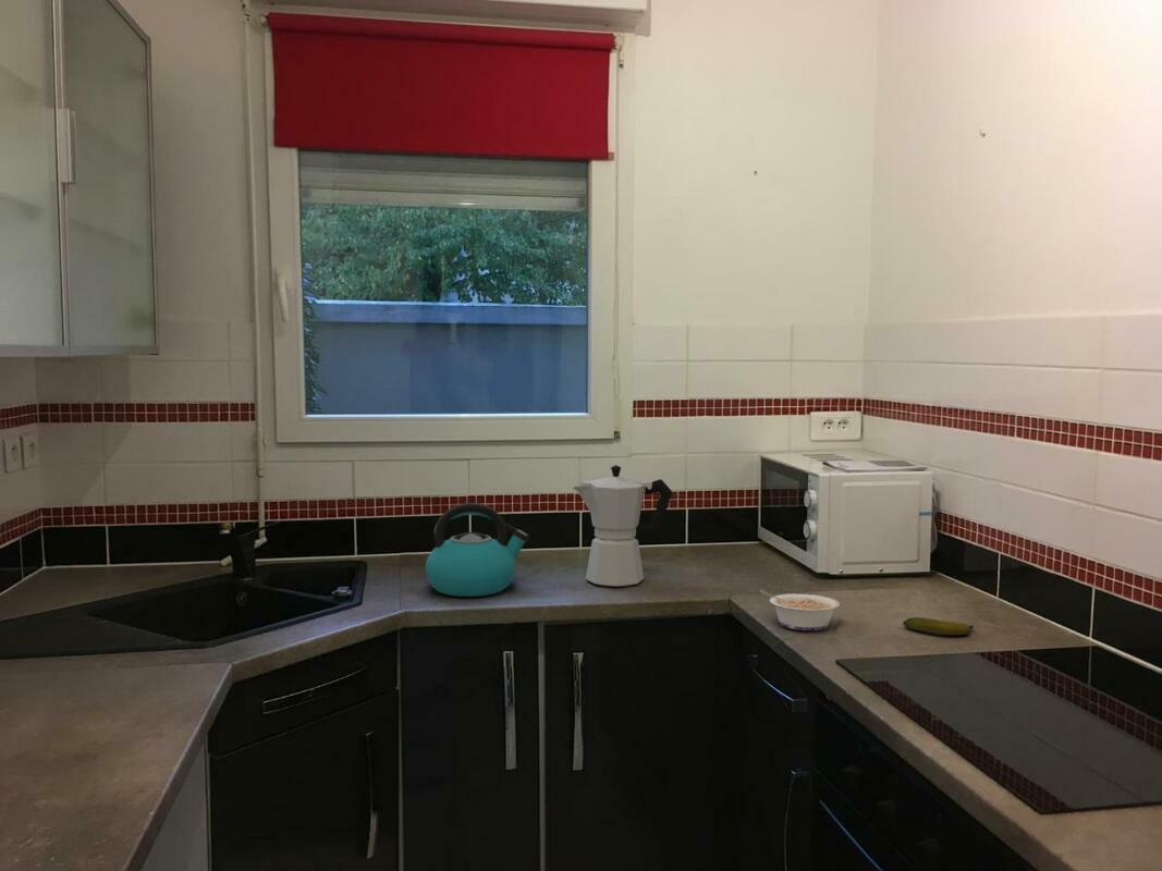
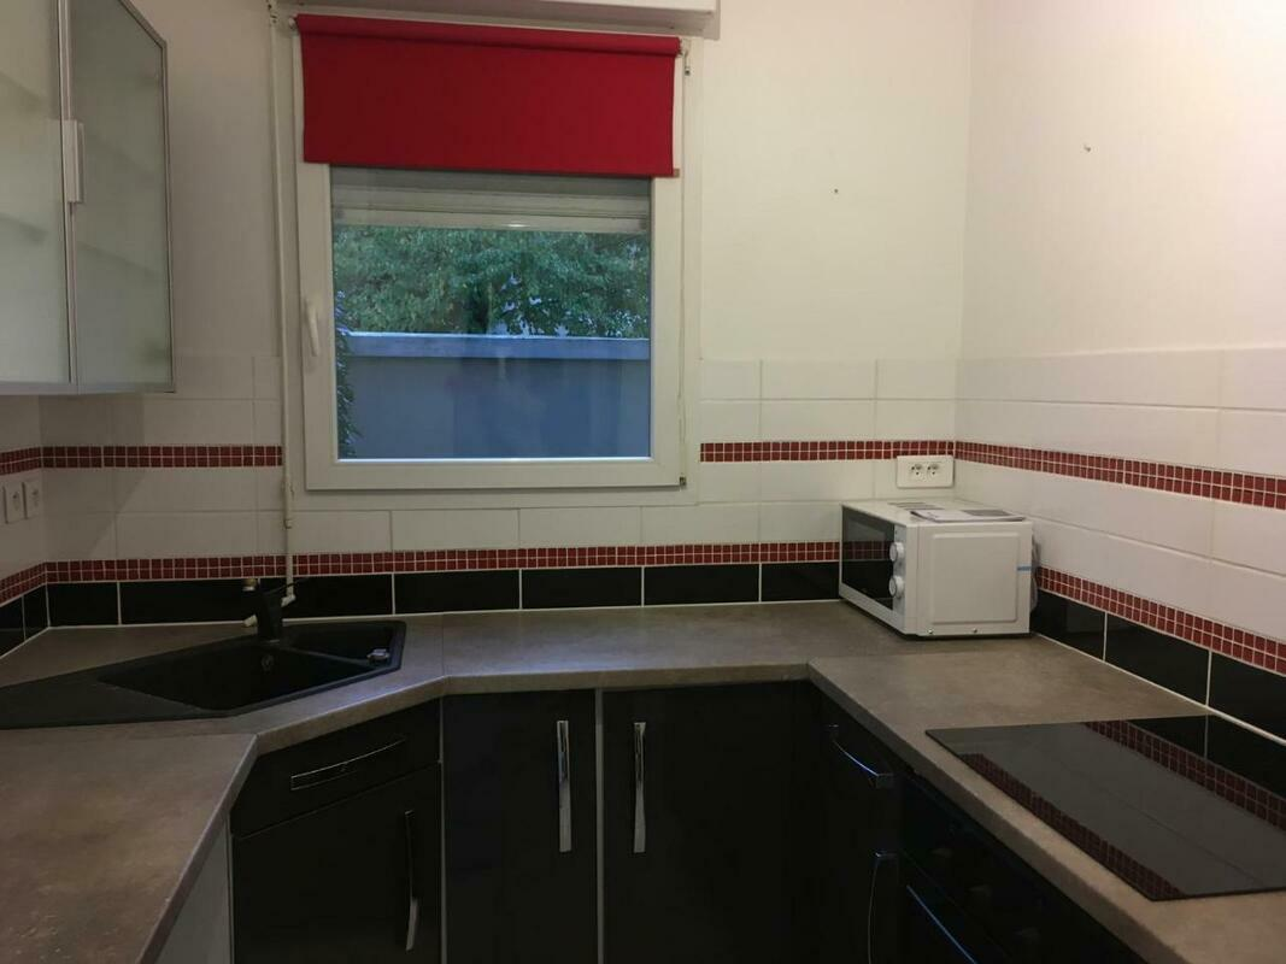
- banana (942, 624)
- kettle (477, 545)
- legume (800, 610)
- moka pot (622, 523)
